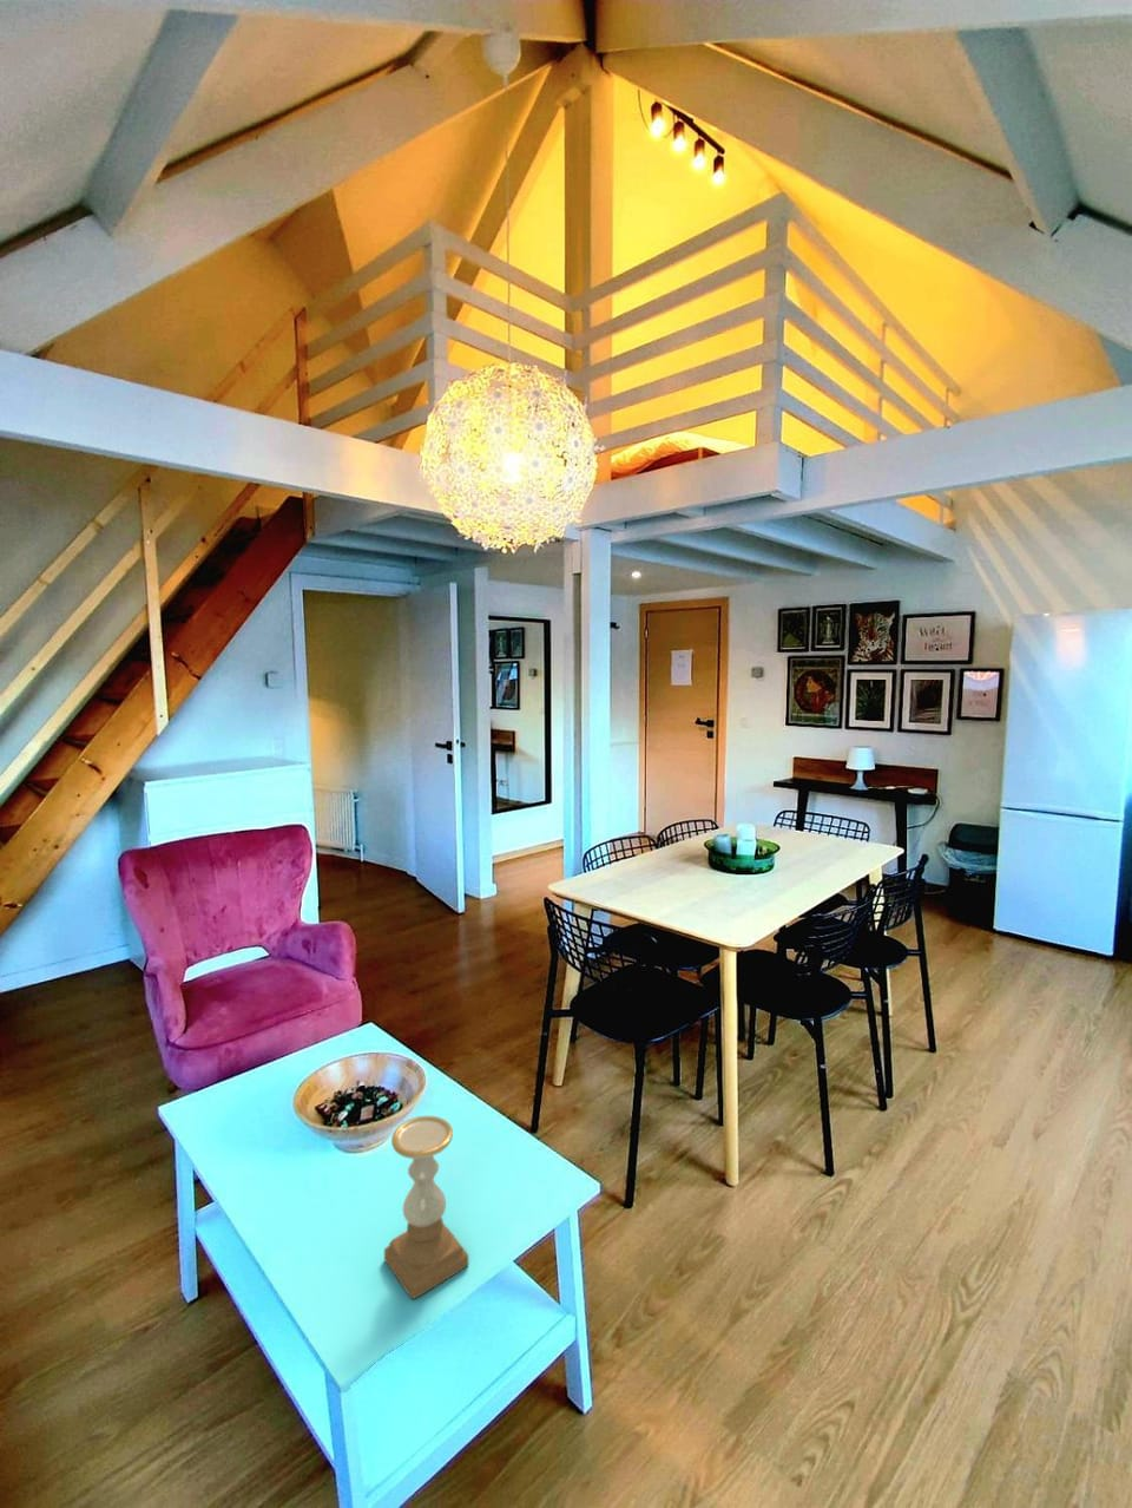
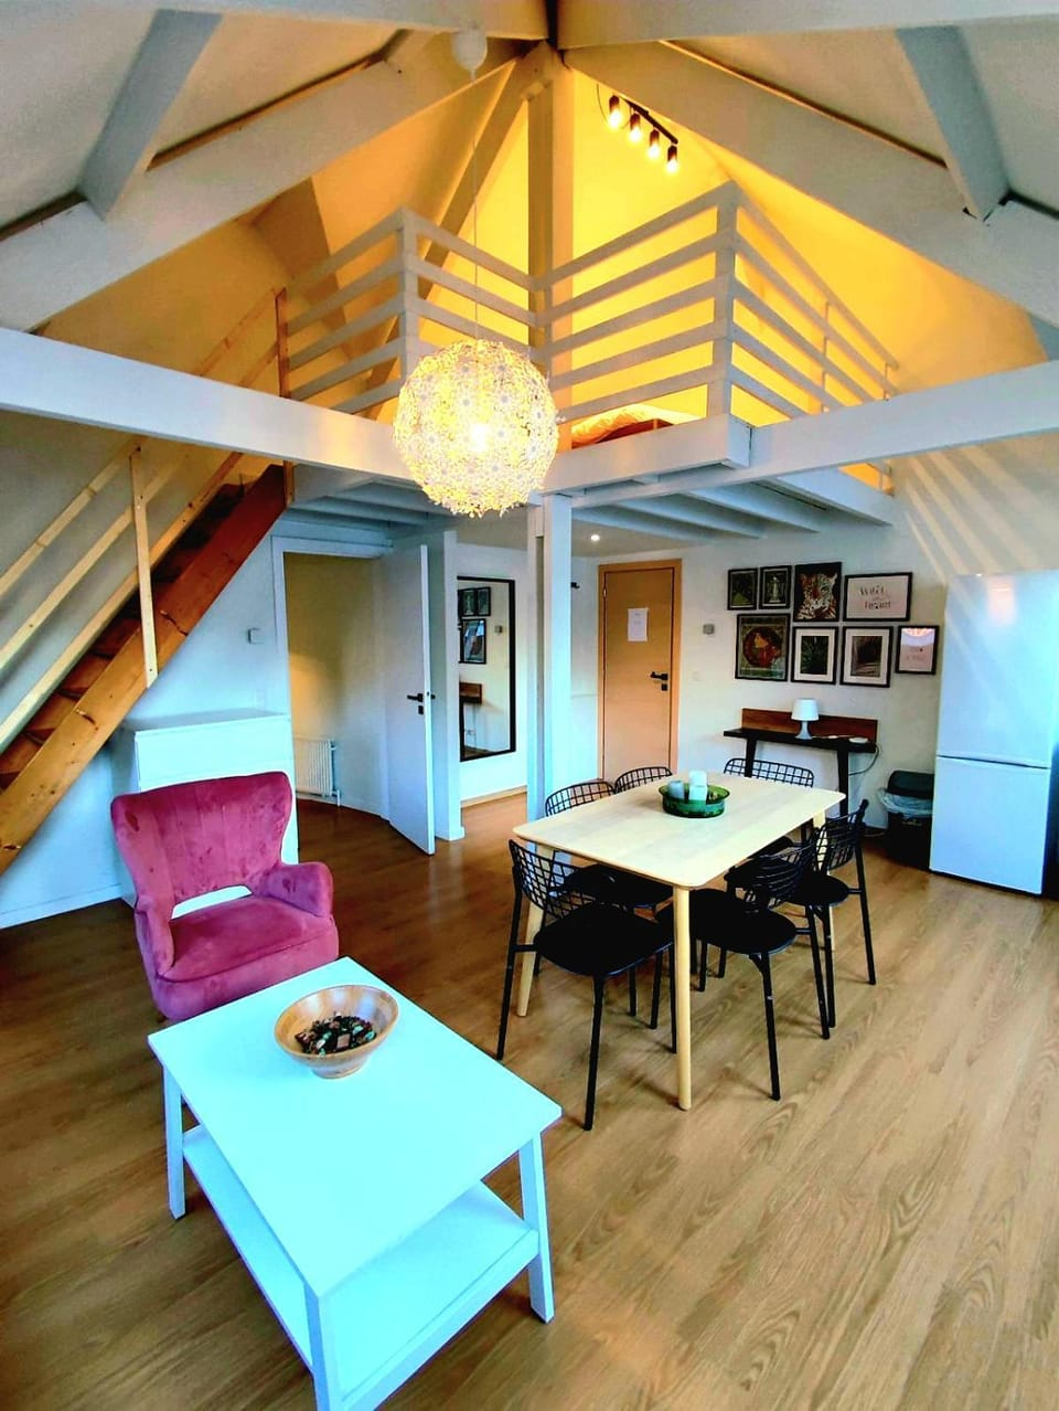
- candle holder (423, 1198)
